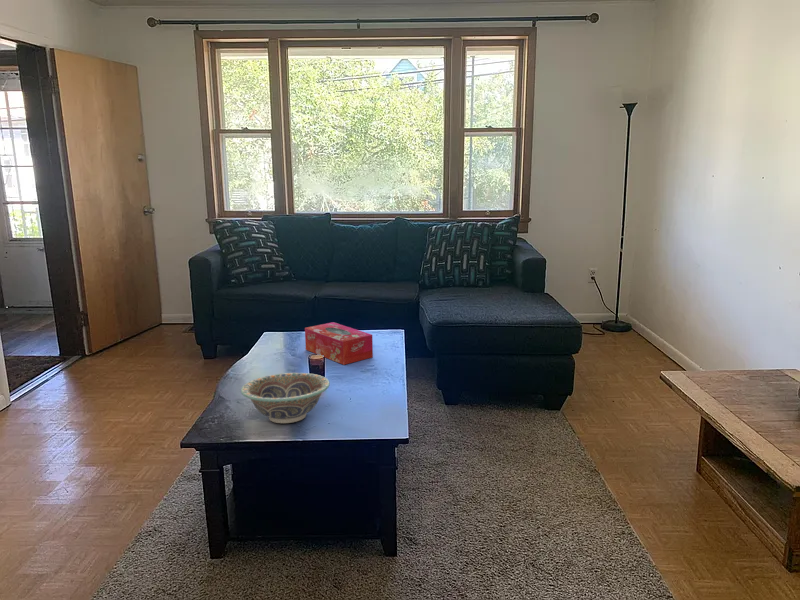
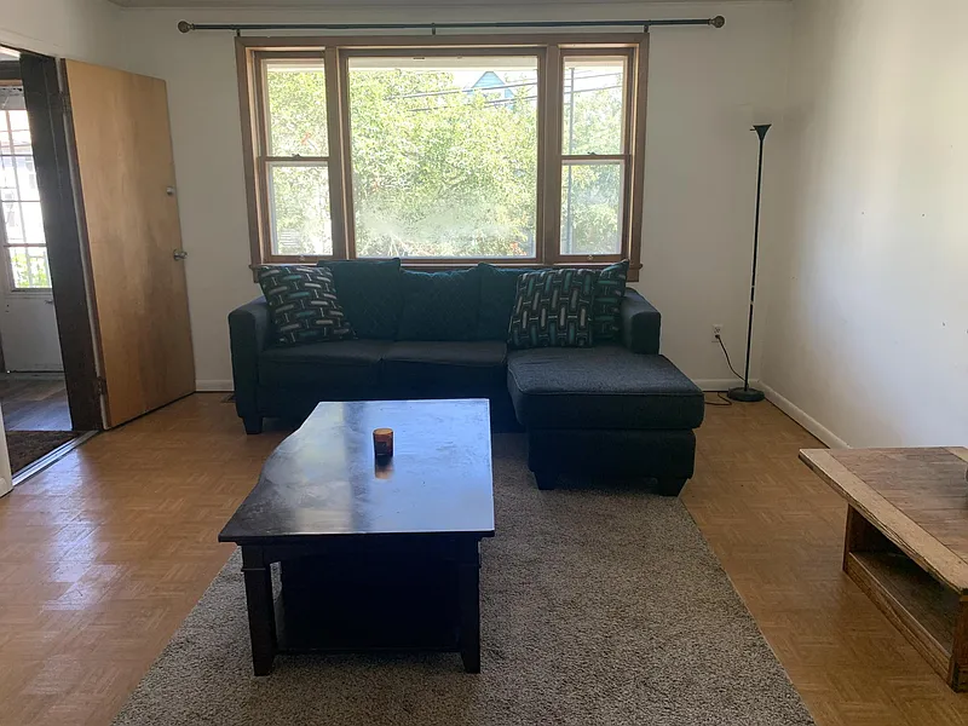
- tissue box (338, 342)
- decorative bowl (286, 400)
